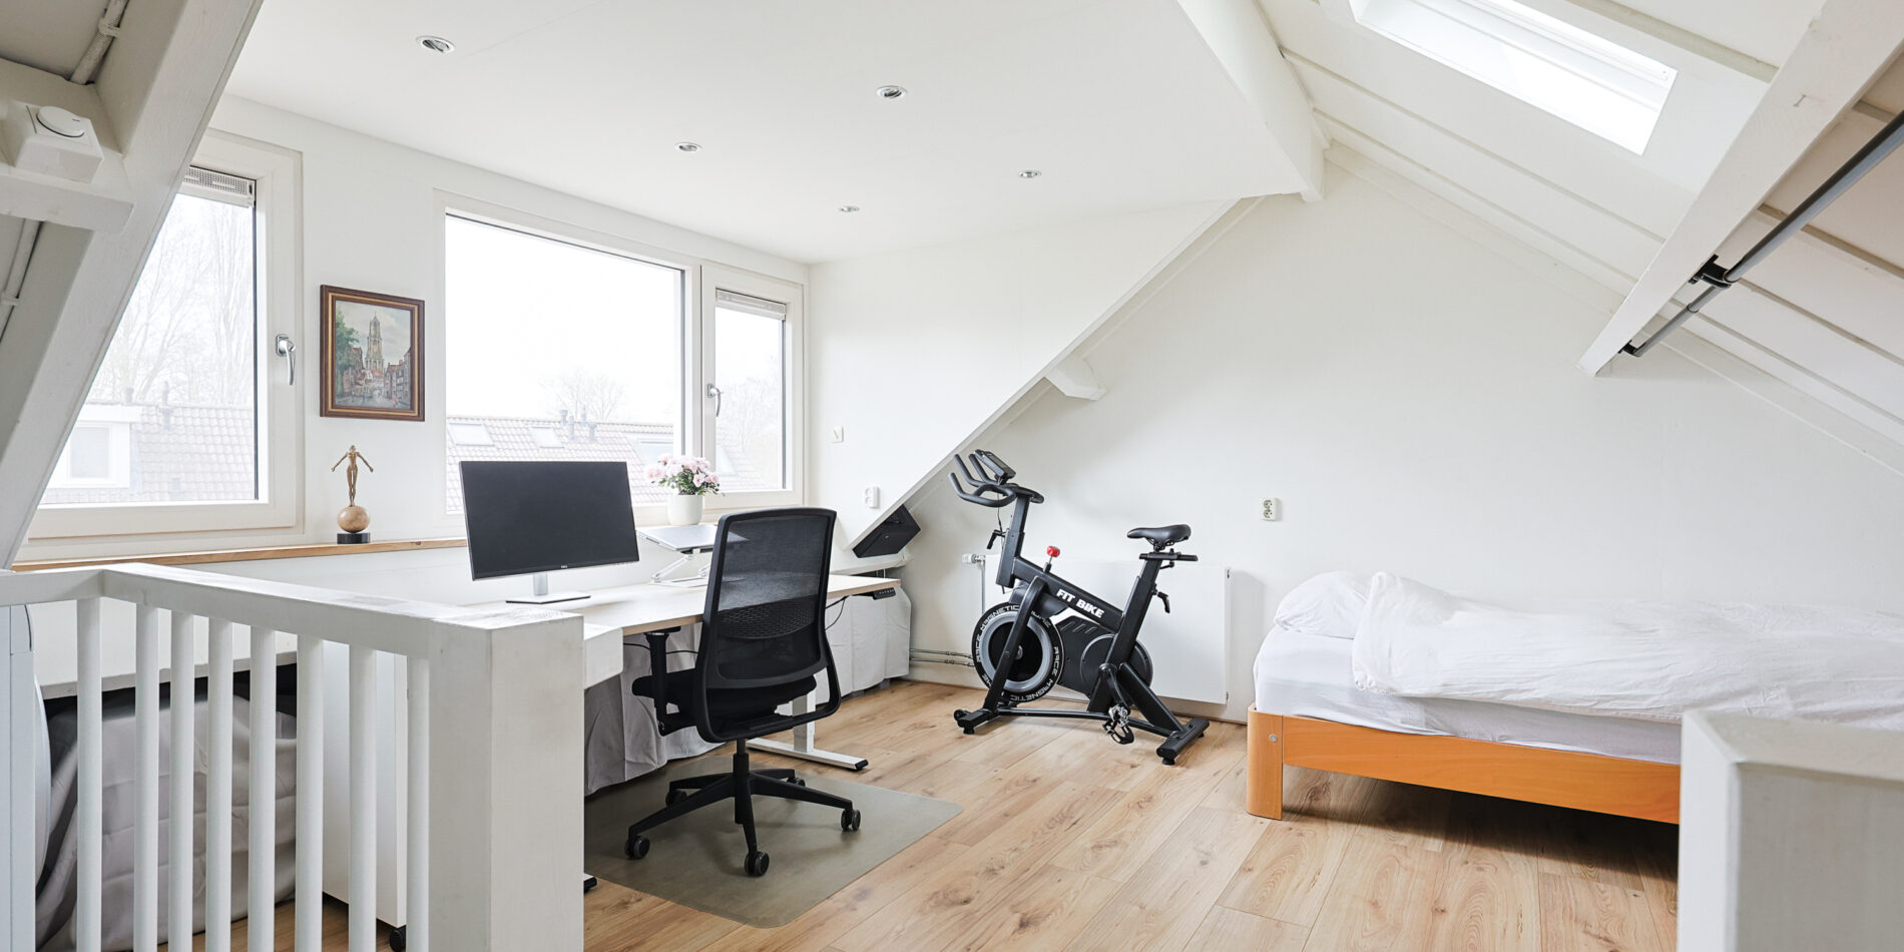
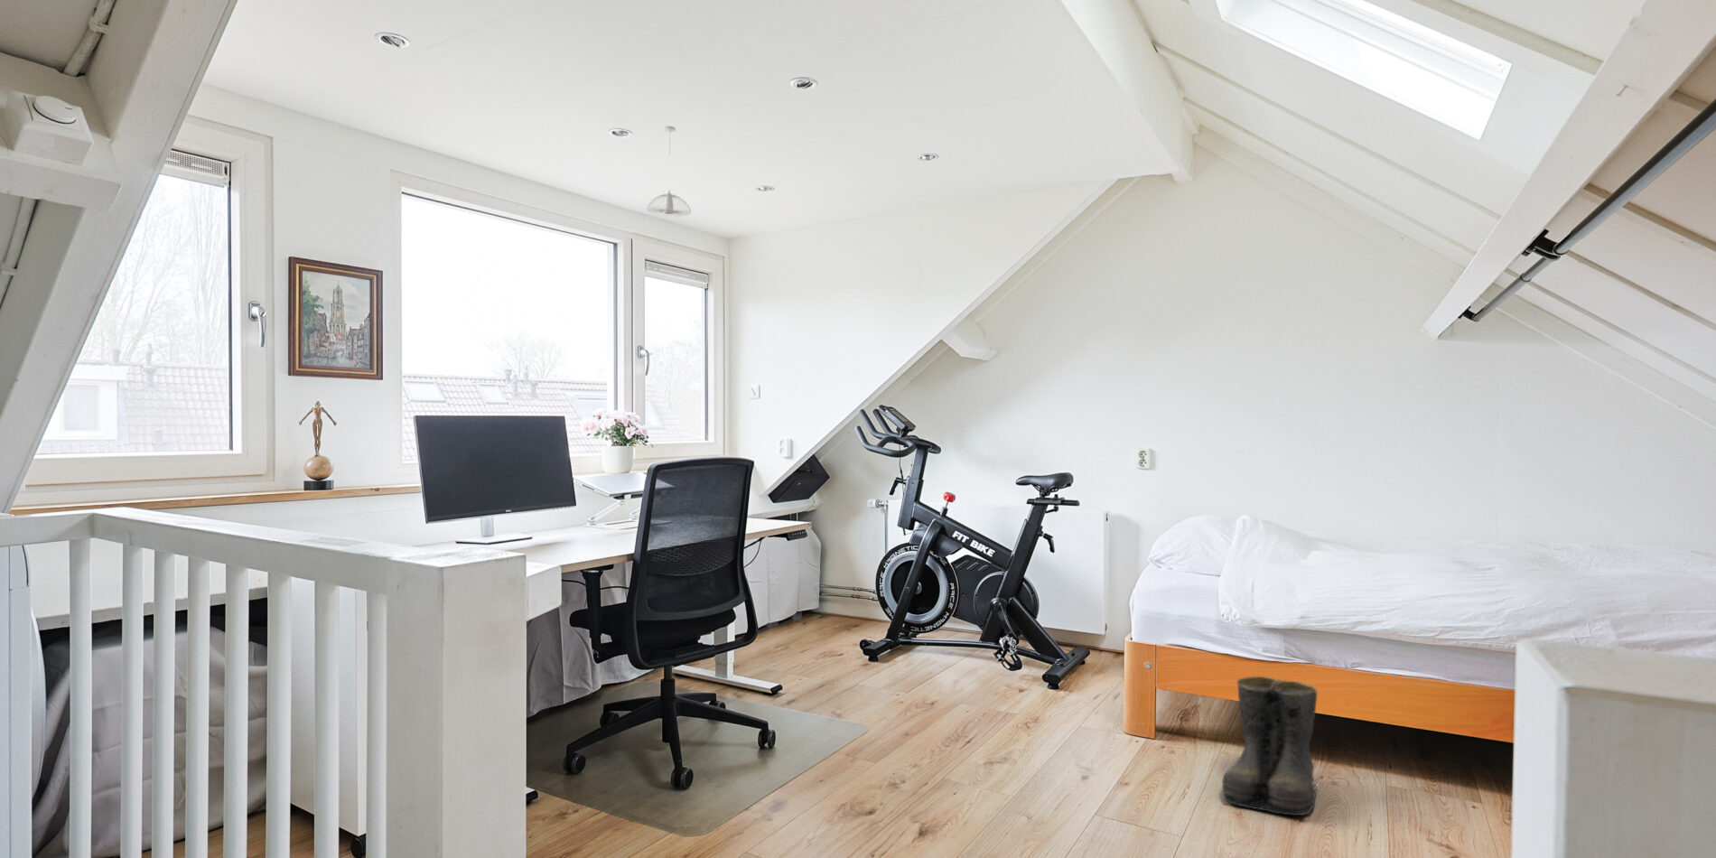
+ boots (1271, 740)
+ pendant light (670, 152)
